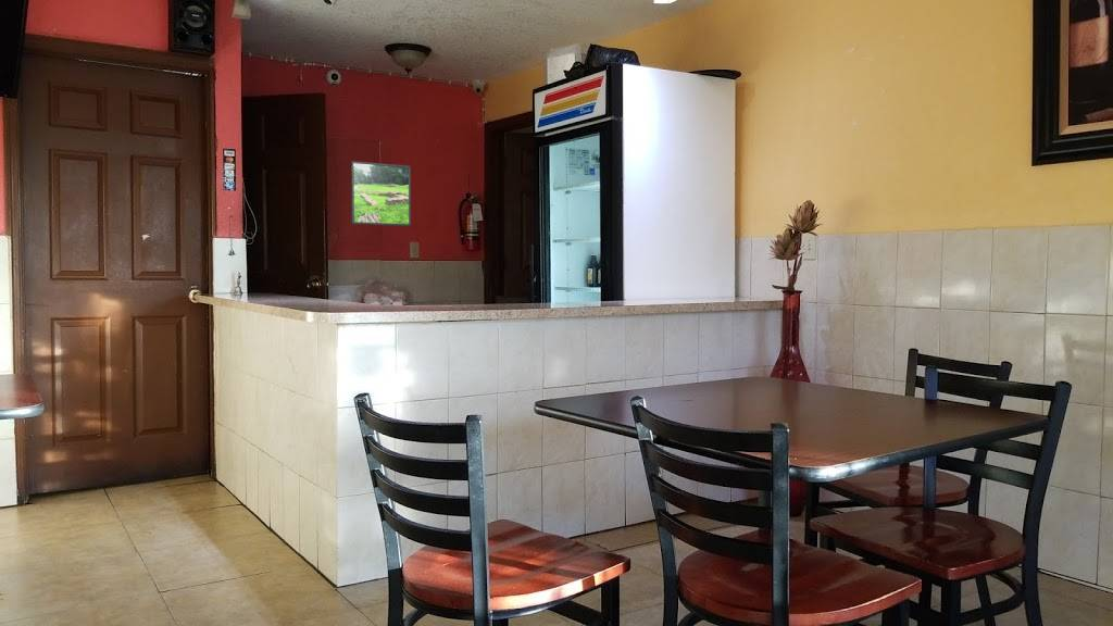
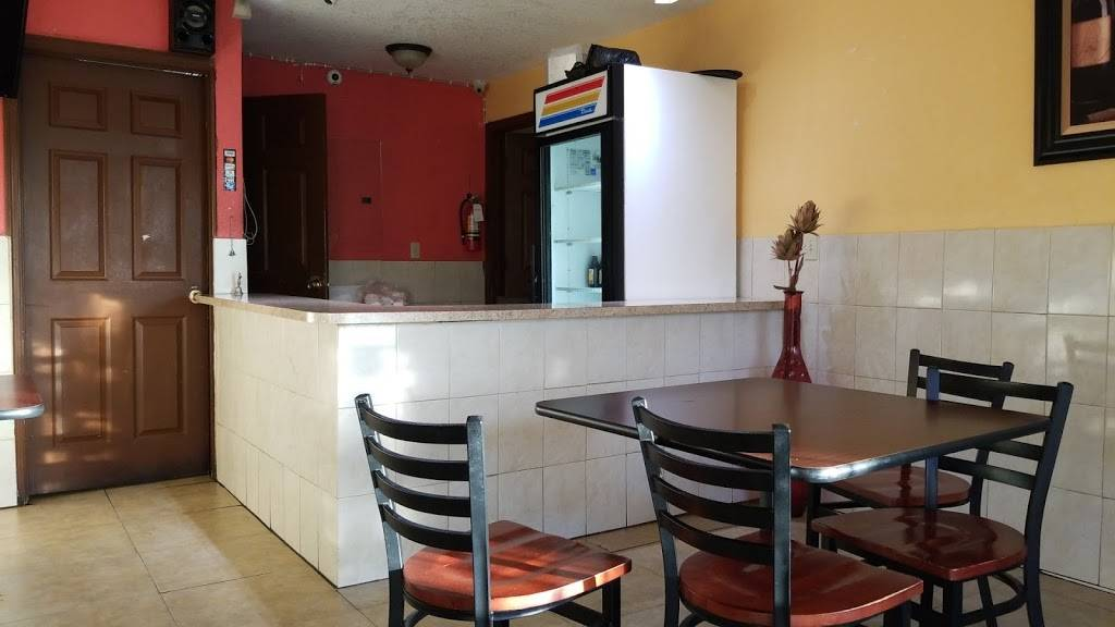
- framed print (382, 193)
